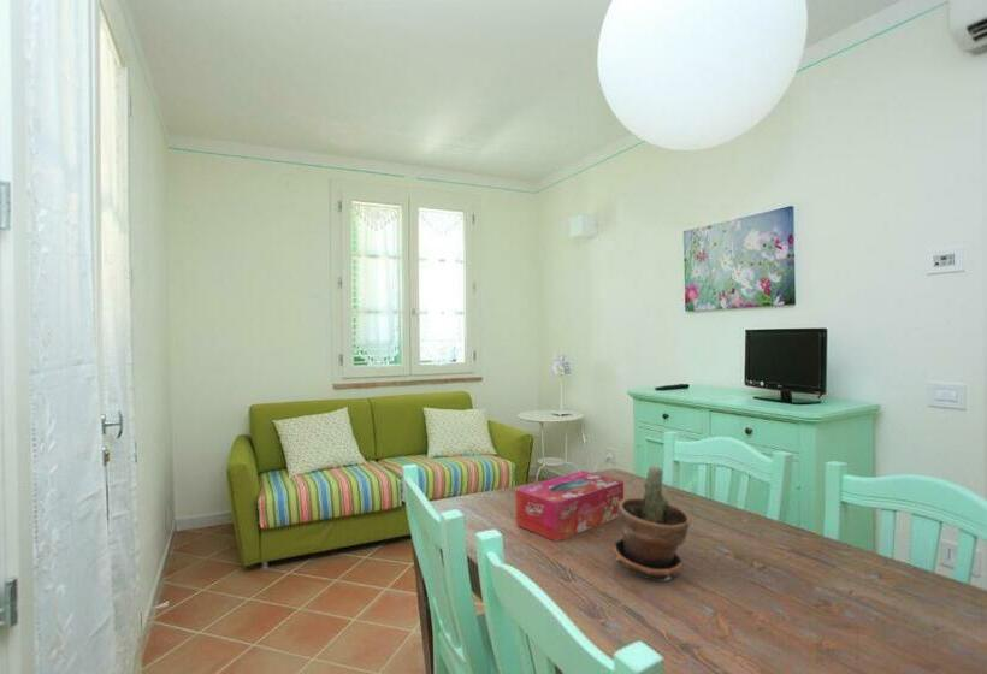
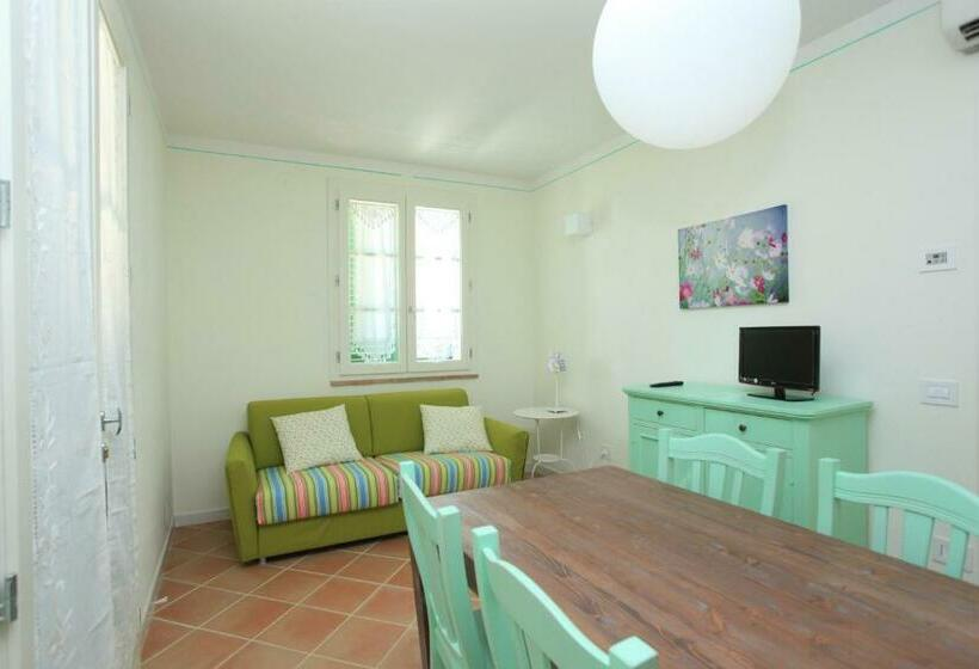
- potted plant (650, 514)
- tissue box (571, 502)
